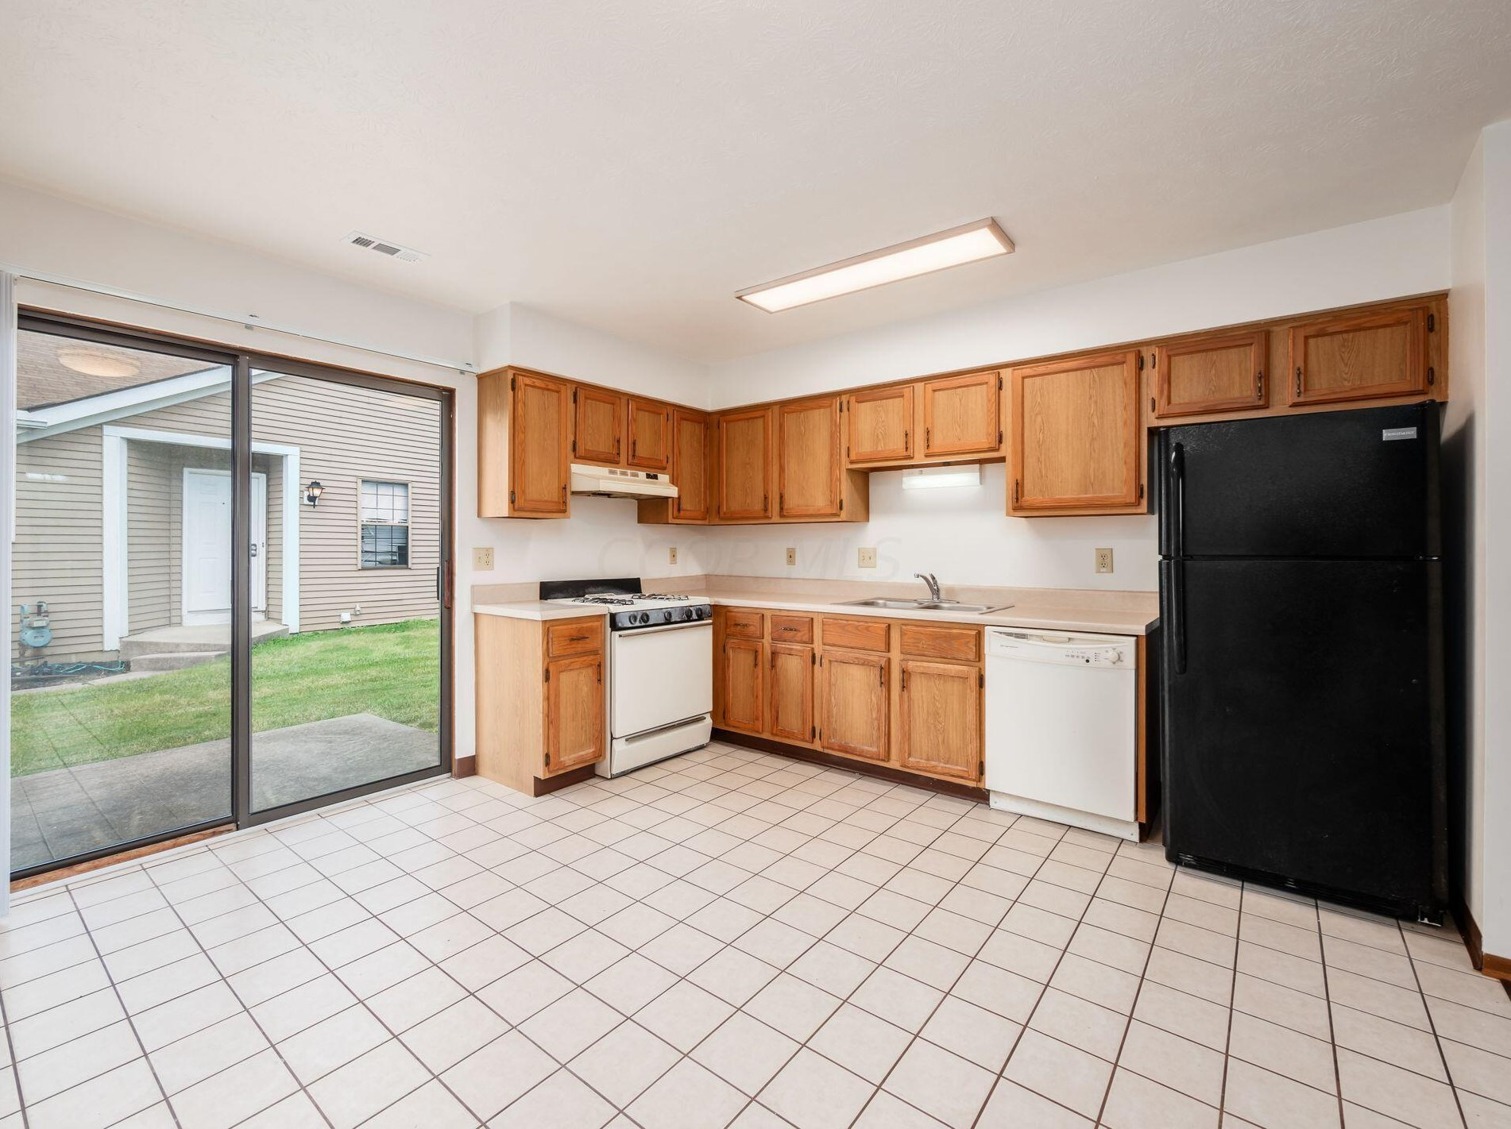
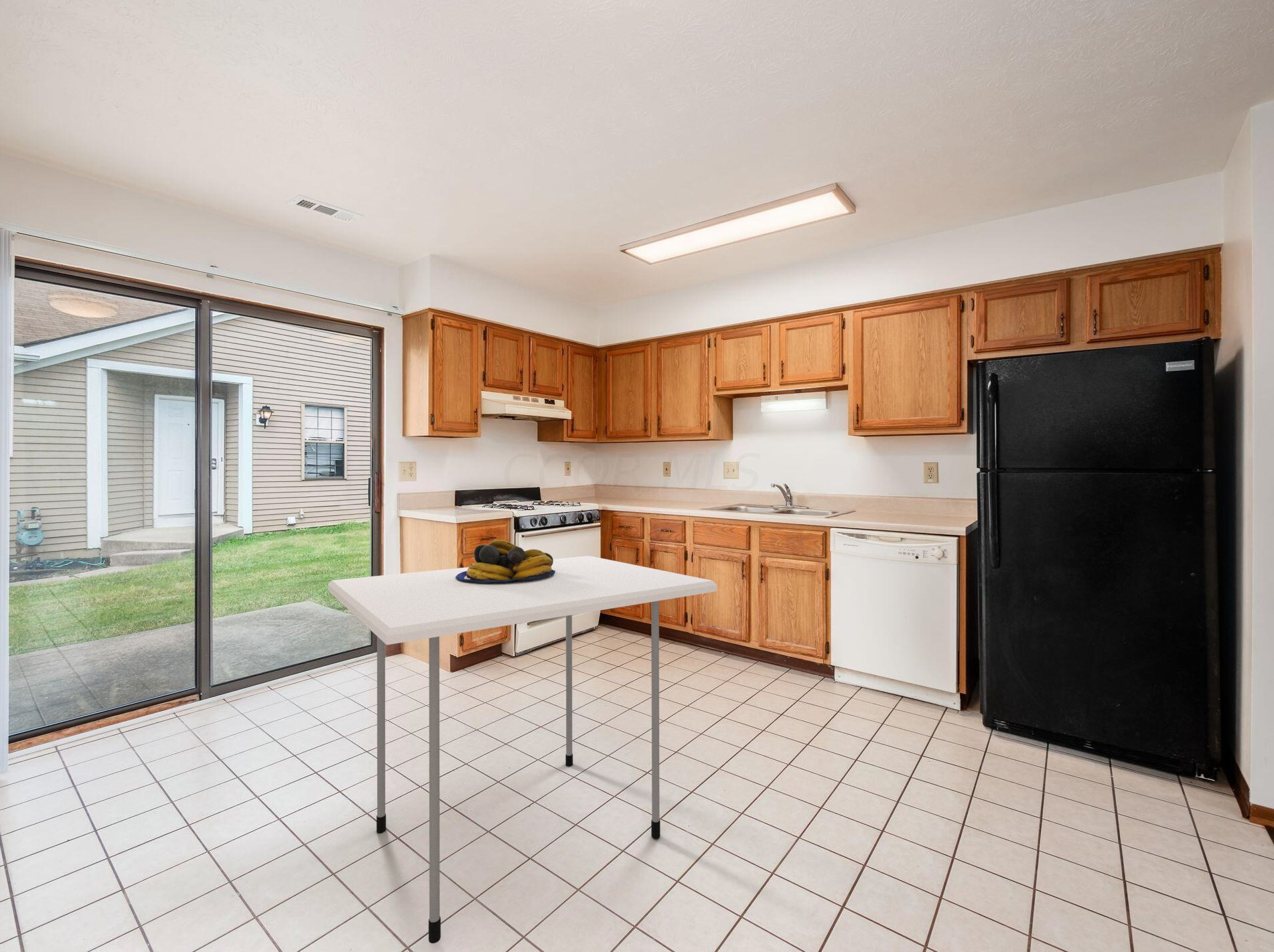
+ fruit bowl (506, 557)
+ dining table (566, 706)
